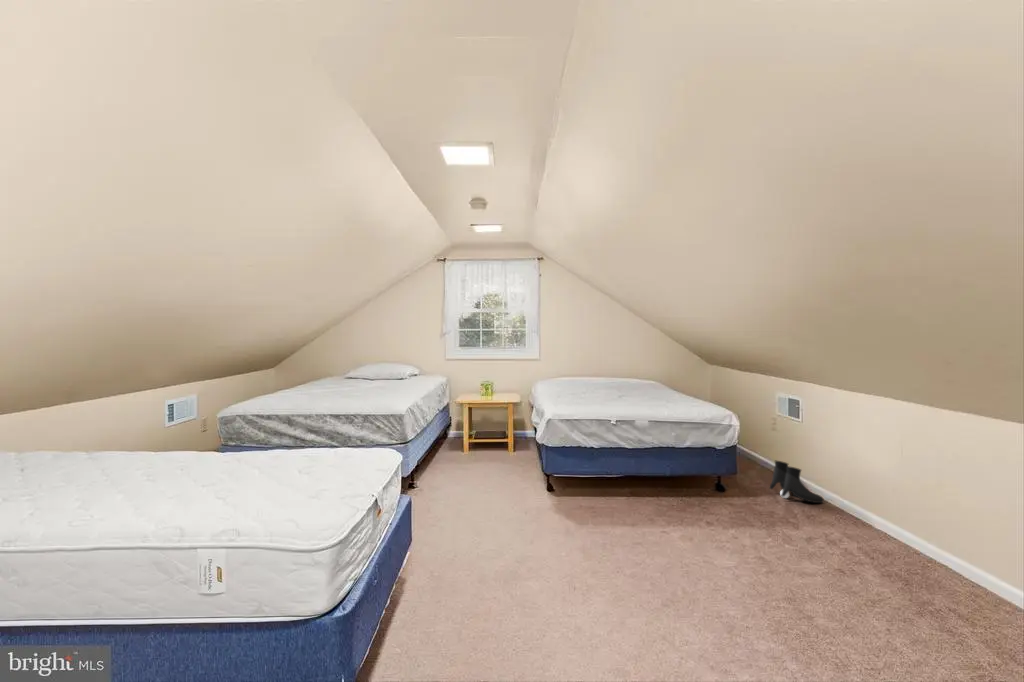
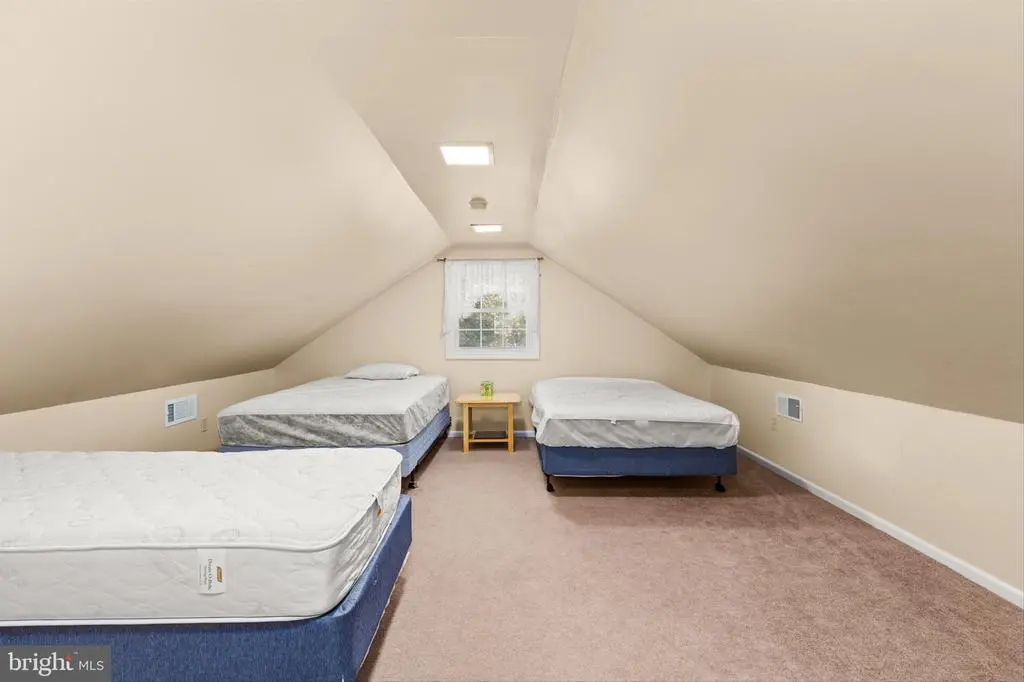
- boots (796, 480)
